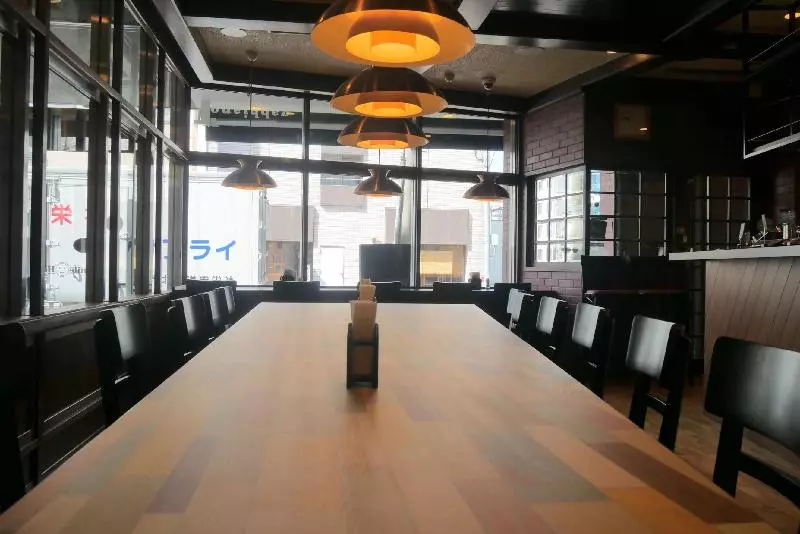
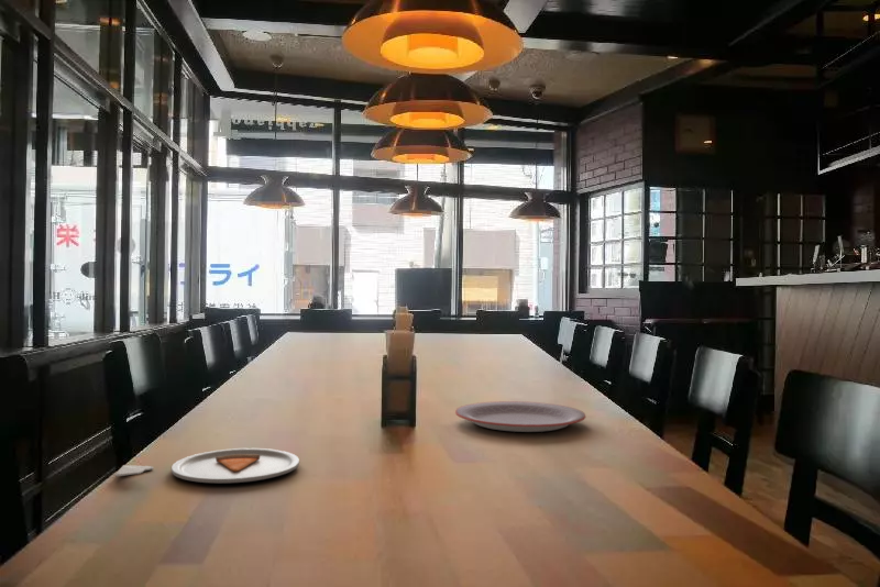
+ plate (519, 417)
+ dinner plate (211, 464)
